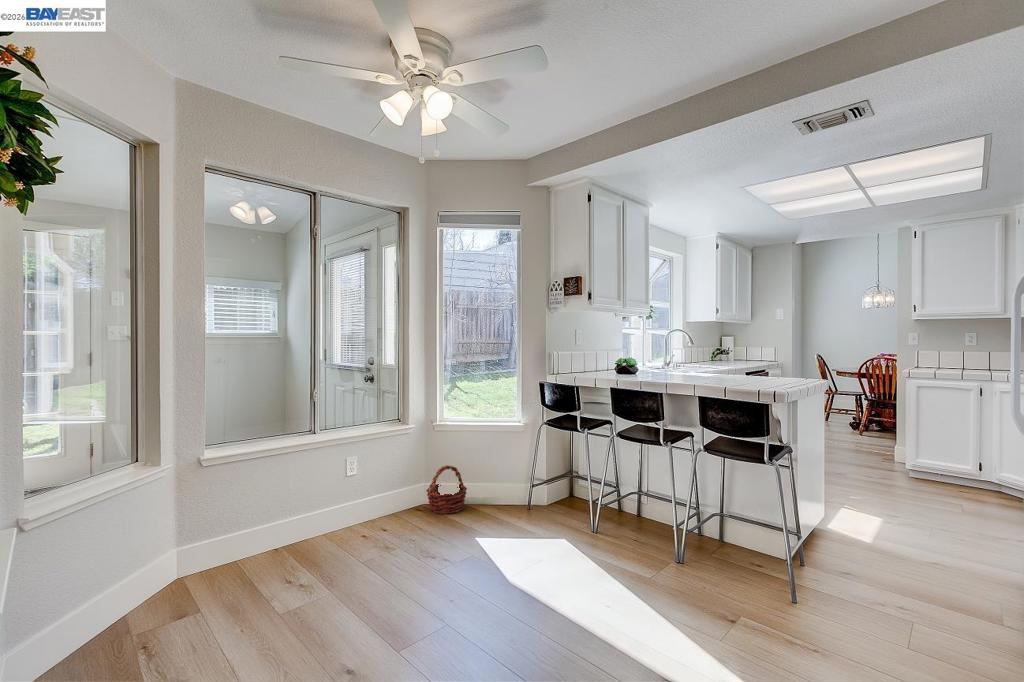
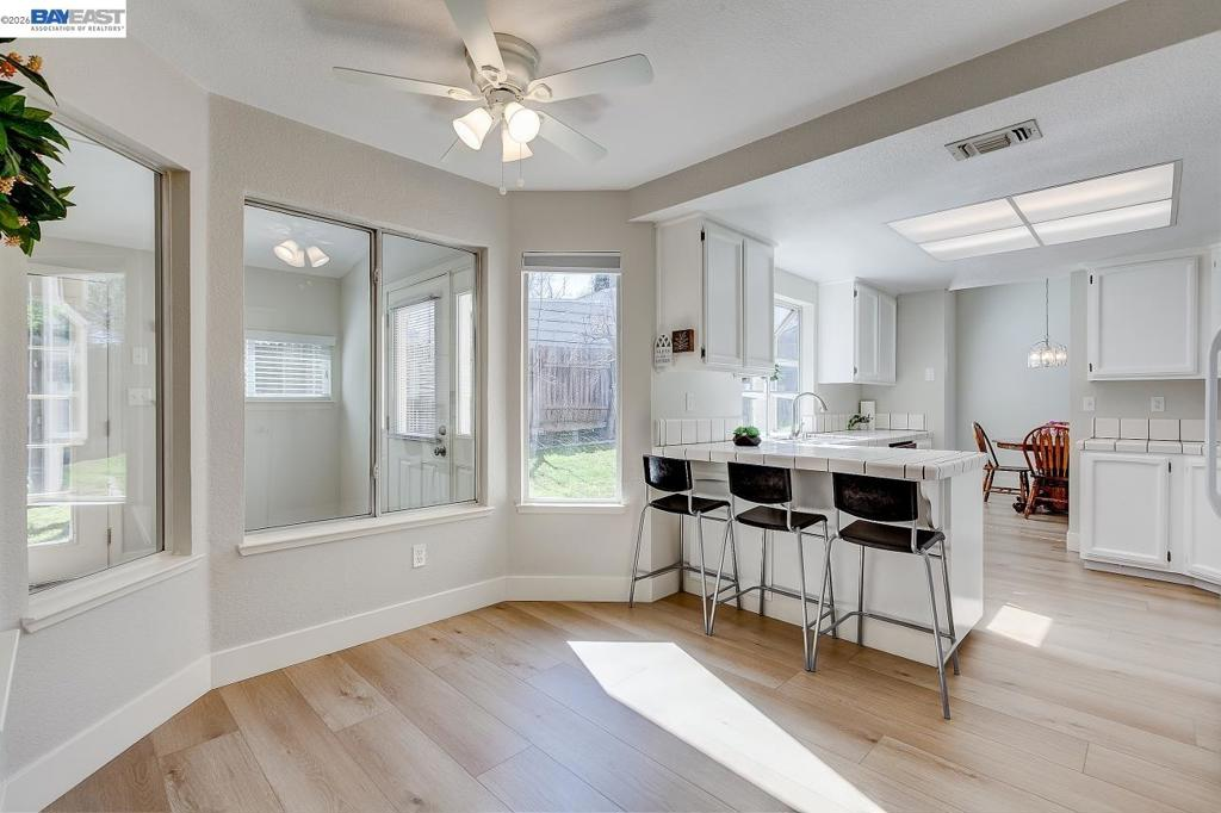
- basket (446, 494)
